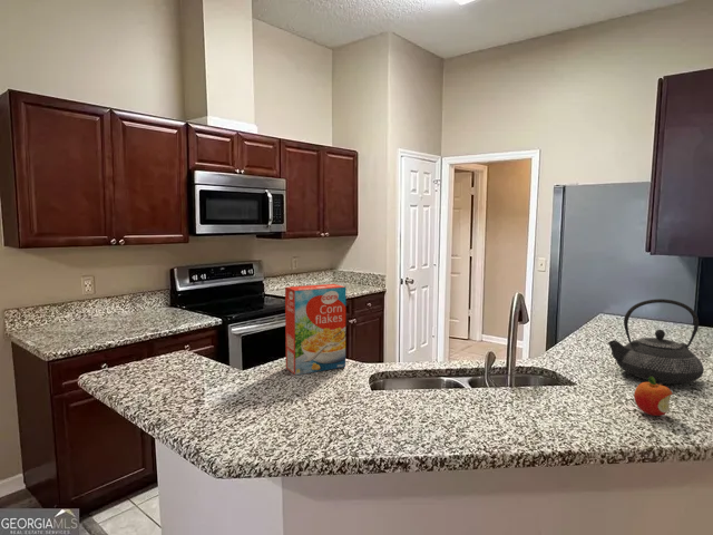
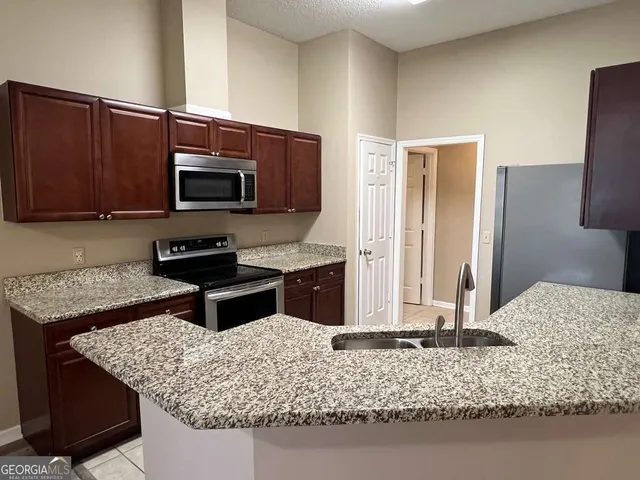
- fruit (652, 396)
- cereal box (315, 327)
- teapot (654, 338)
